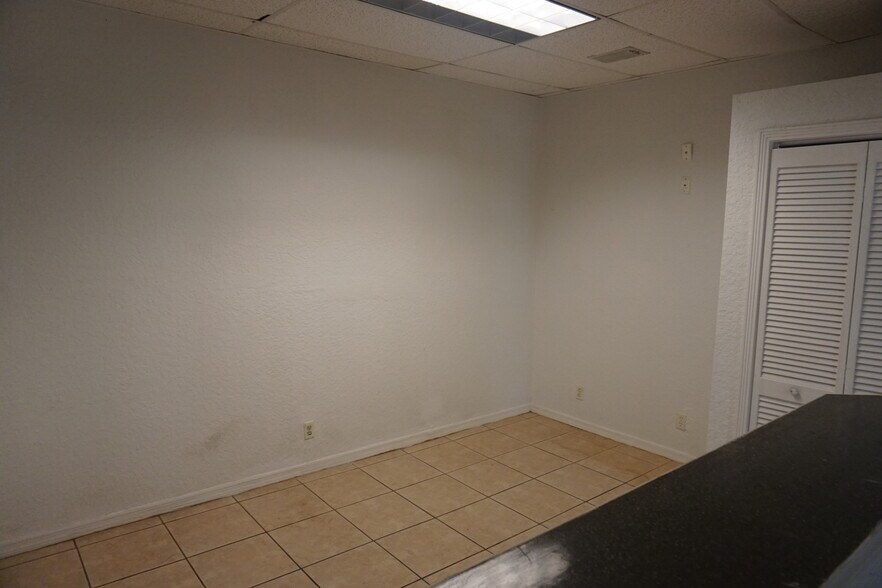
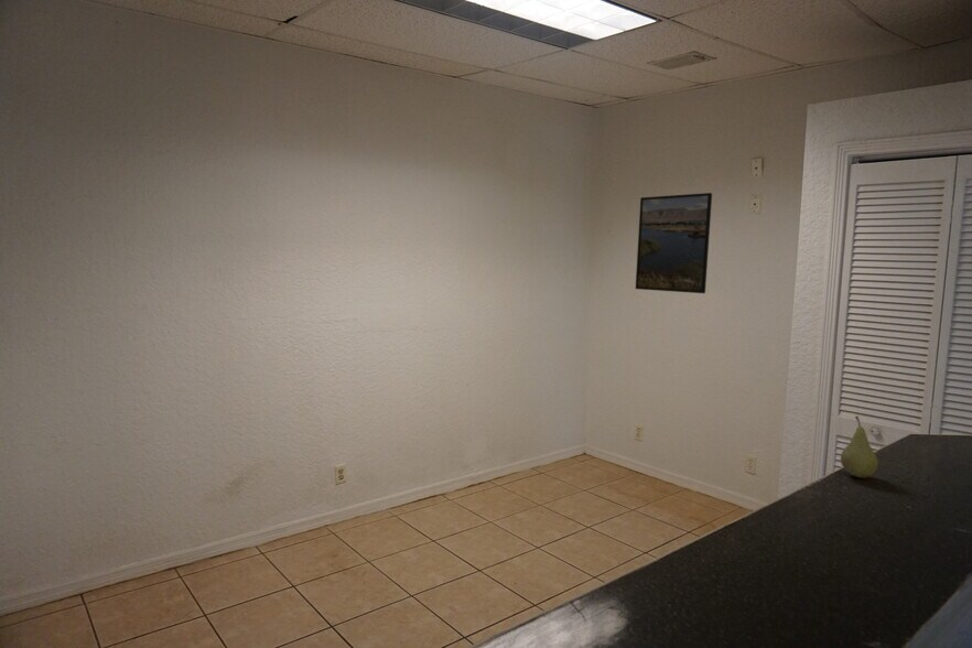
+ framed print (671, 244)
+ fruit (858, 447)
